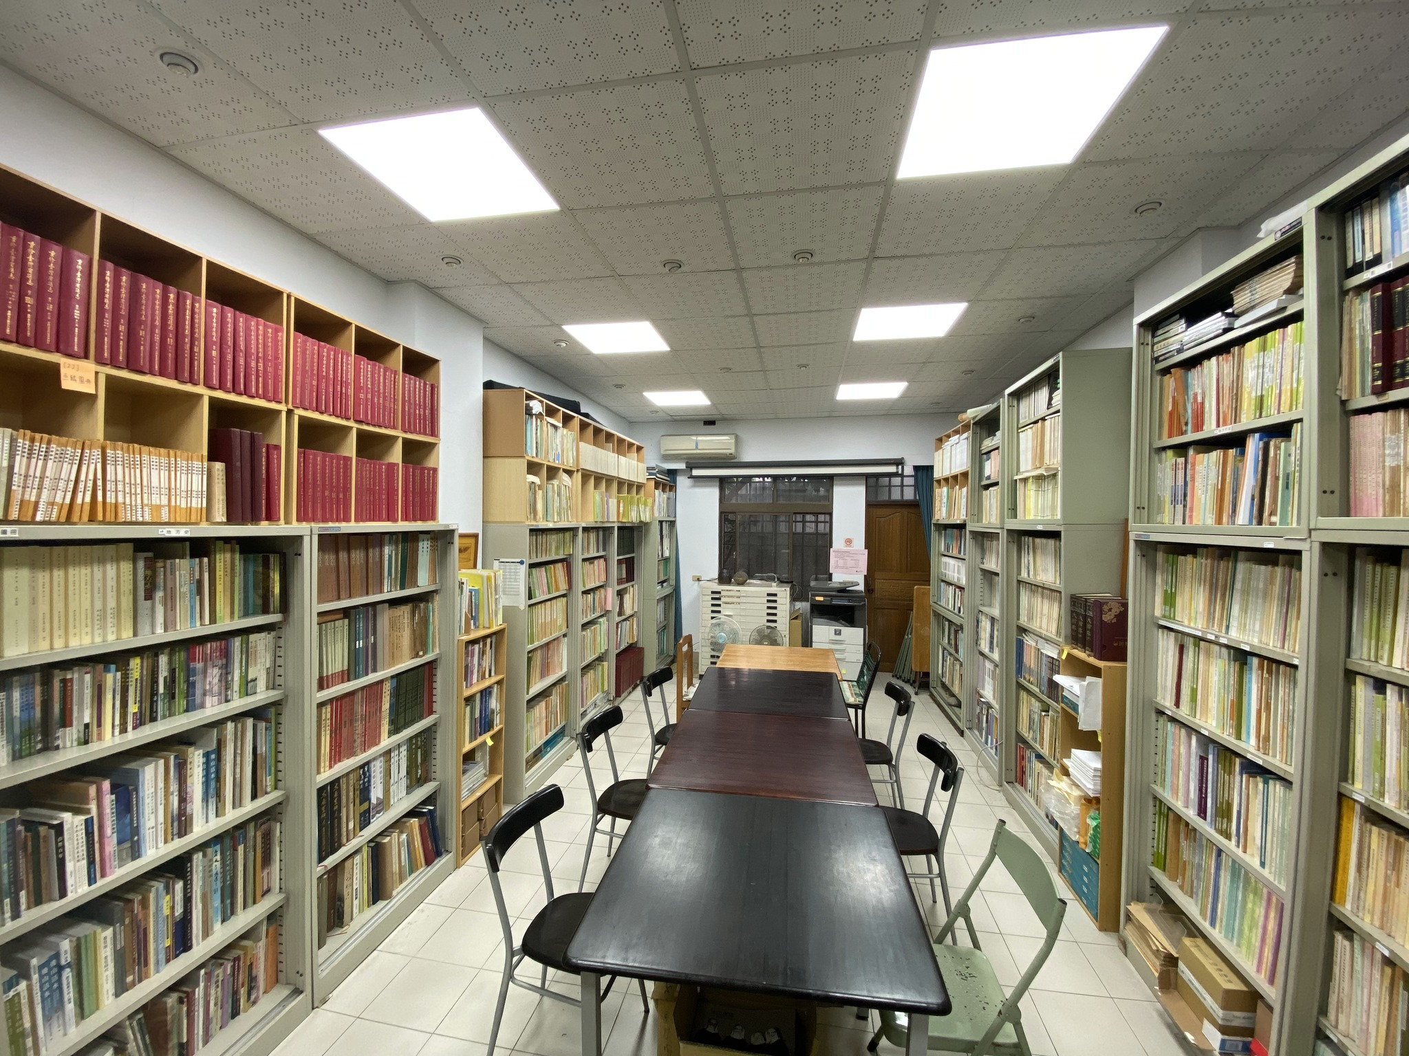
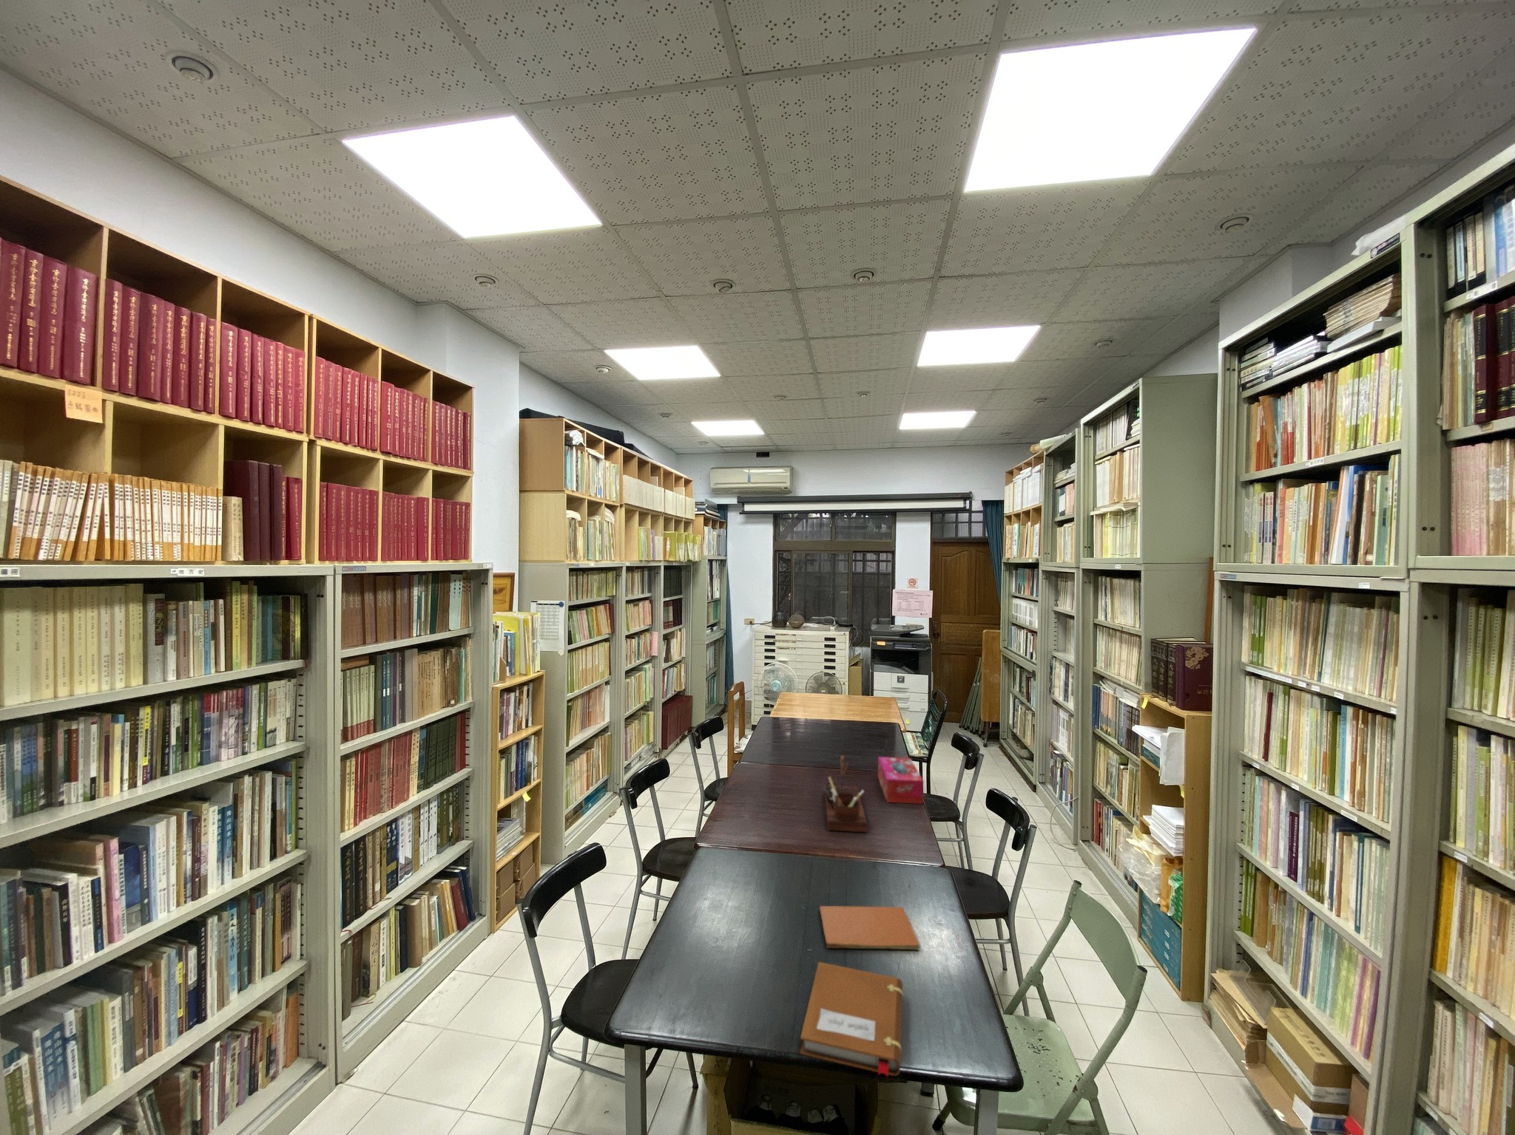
+ tissue box (898, 779)
+ book (866, 926)
+ desk organizer (845, 790)
+ notebook (854, 1016)
